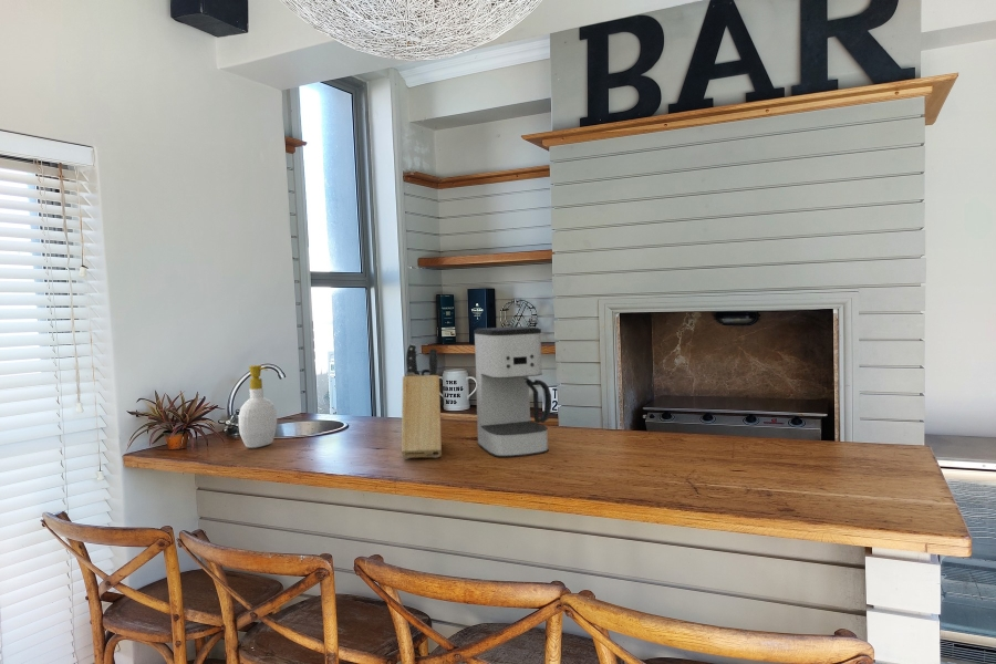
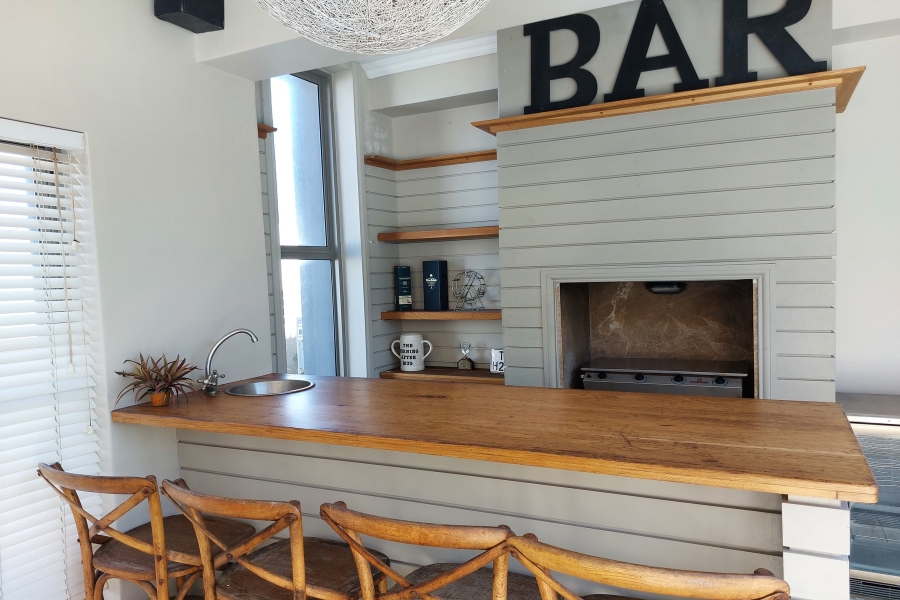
- coffee maker (516, 387)
- soap bottle (258, 405)
- knife block (421, 396)
